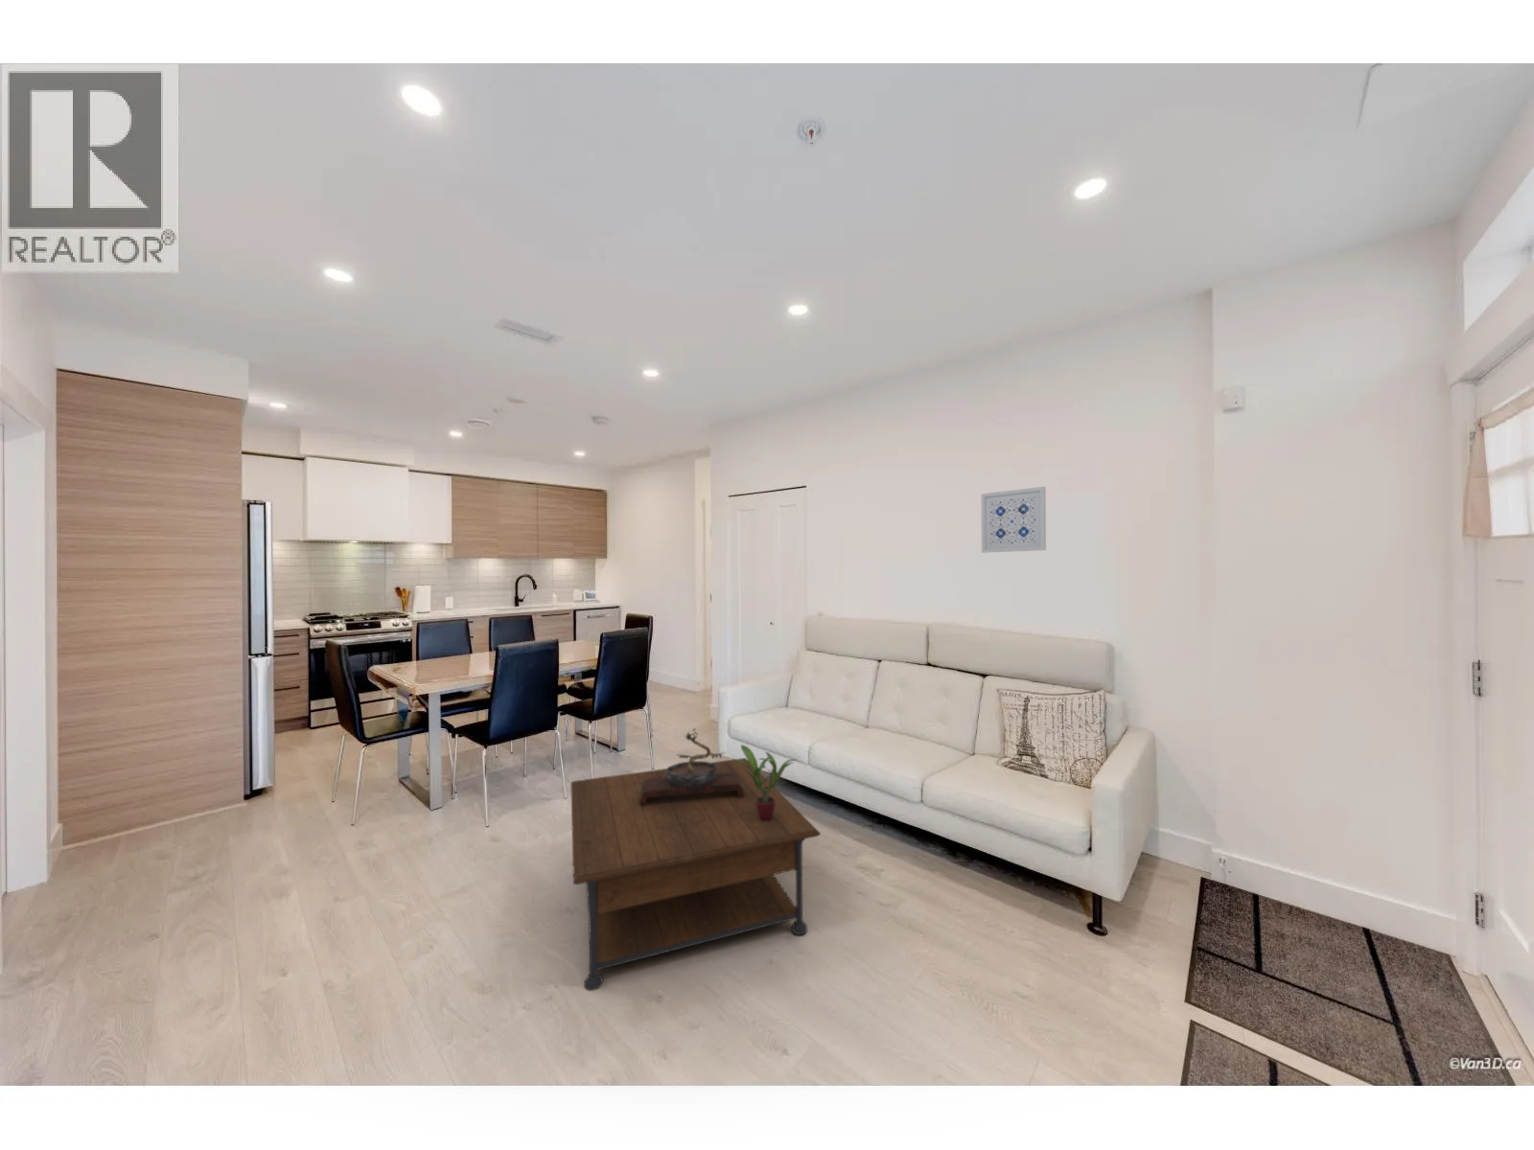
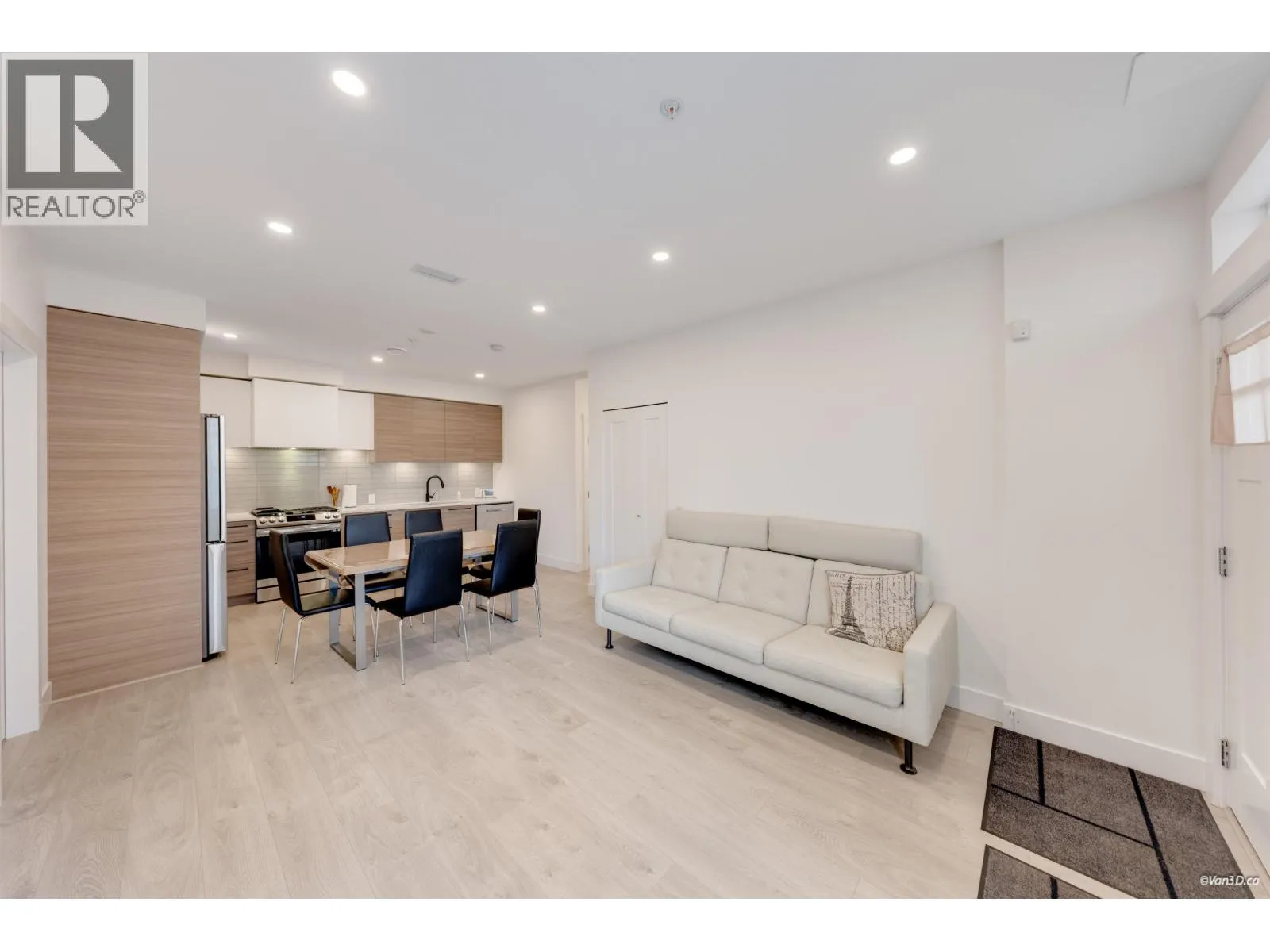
- potted plant (762, 782)
- bonsai tree (691, 760)
- coffee table (681, 849)
- wall art (1011, 521)
